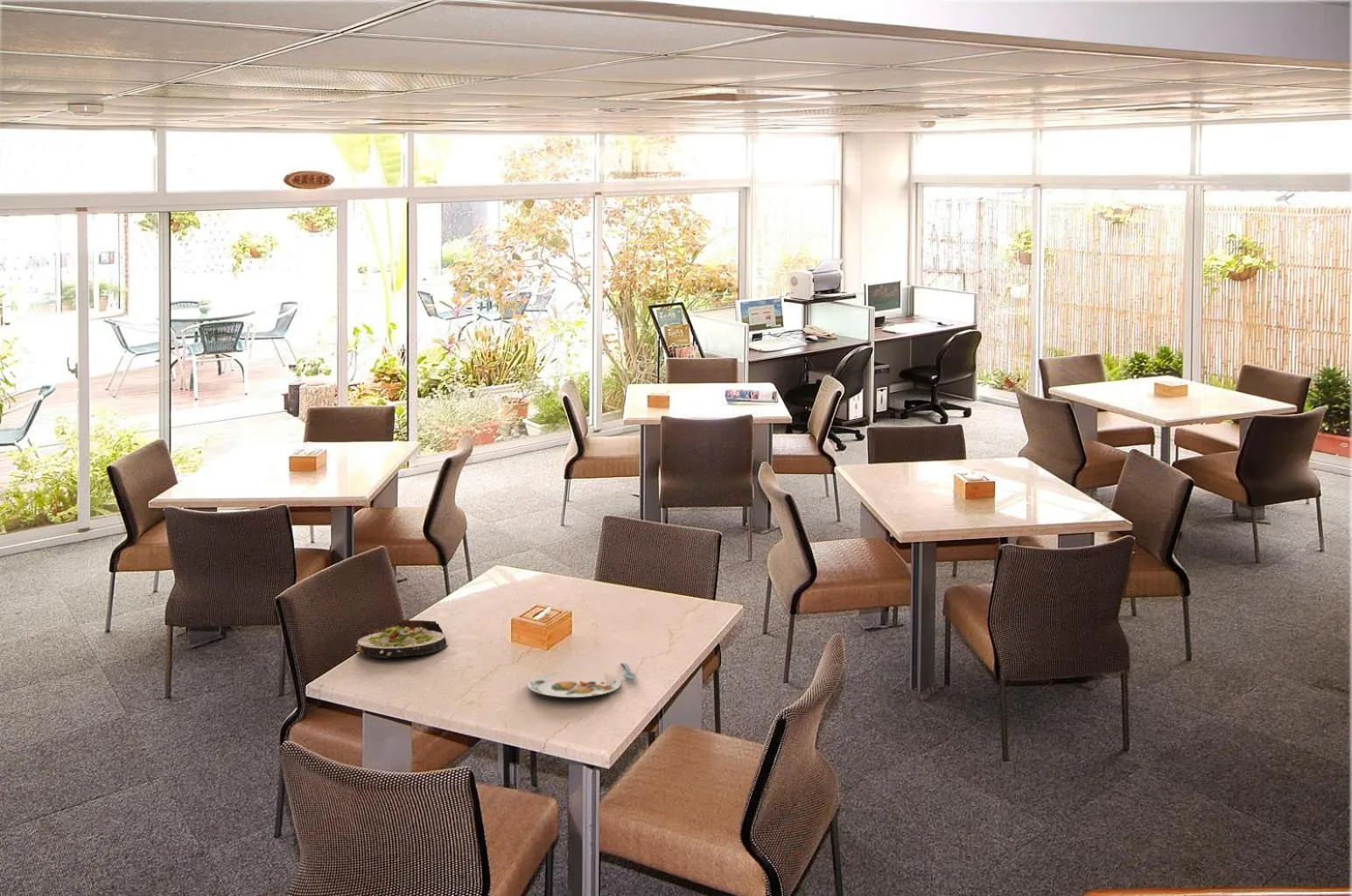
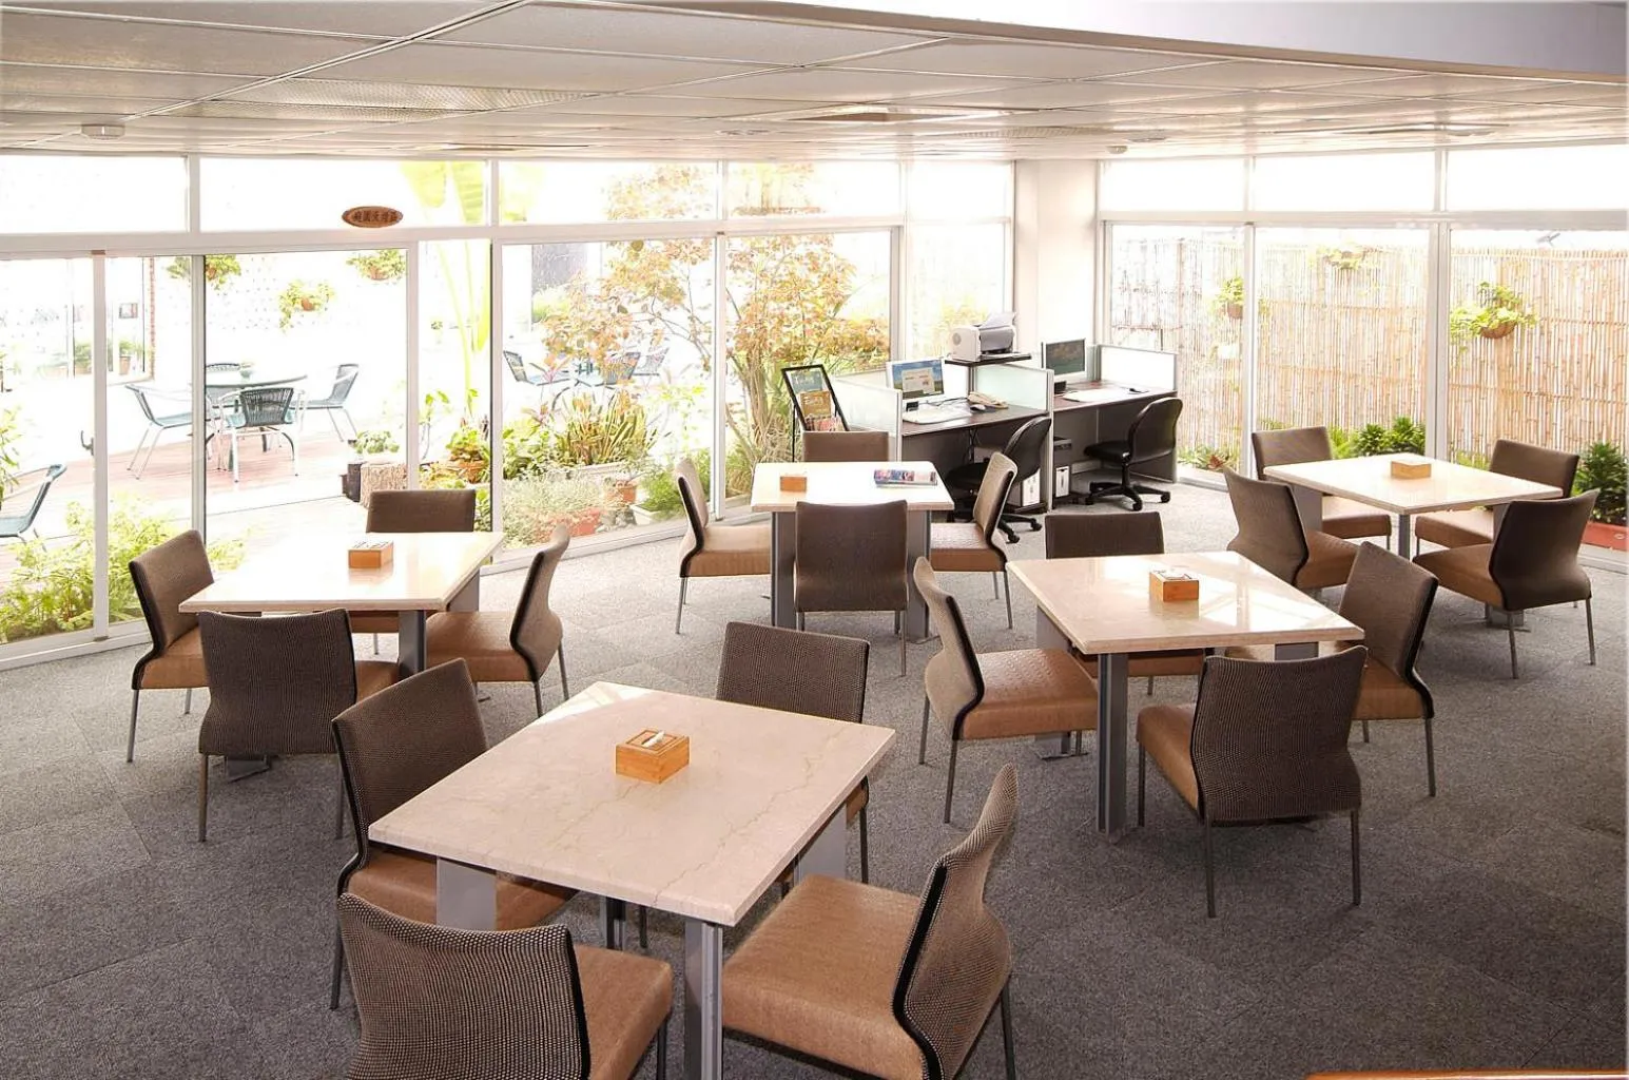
- salad plate (402, 638)
- spoon (627, 669)
- plate (574, 685)
